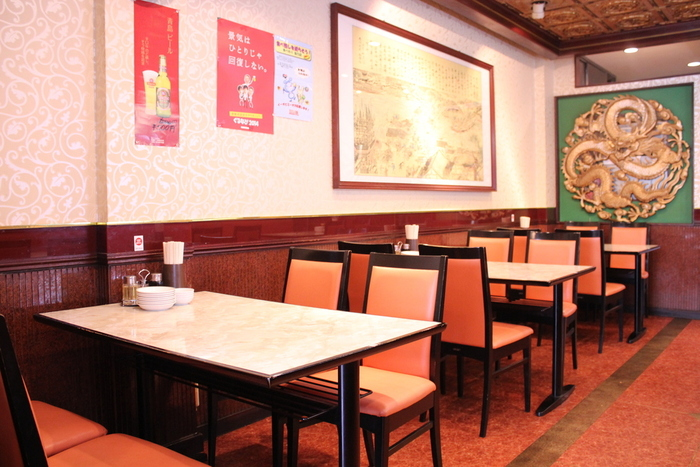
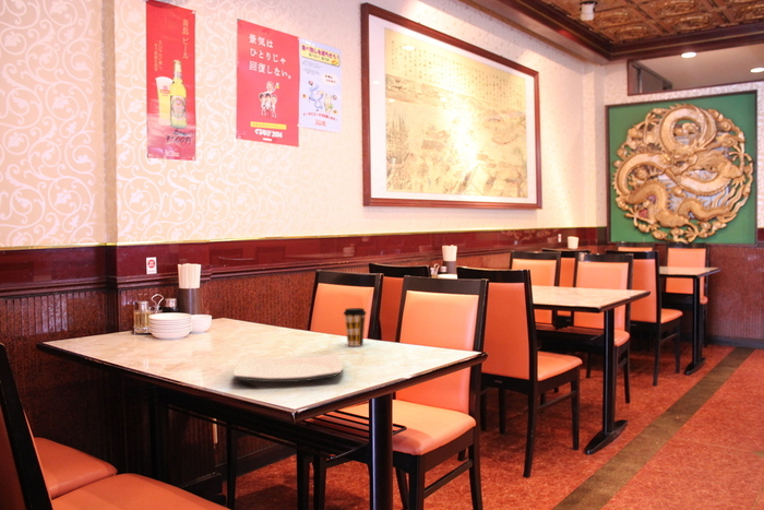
+ plate (289, 369)
+ coffee cup (355, 327)
